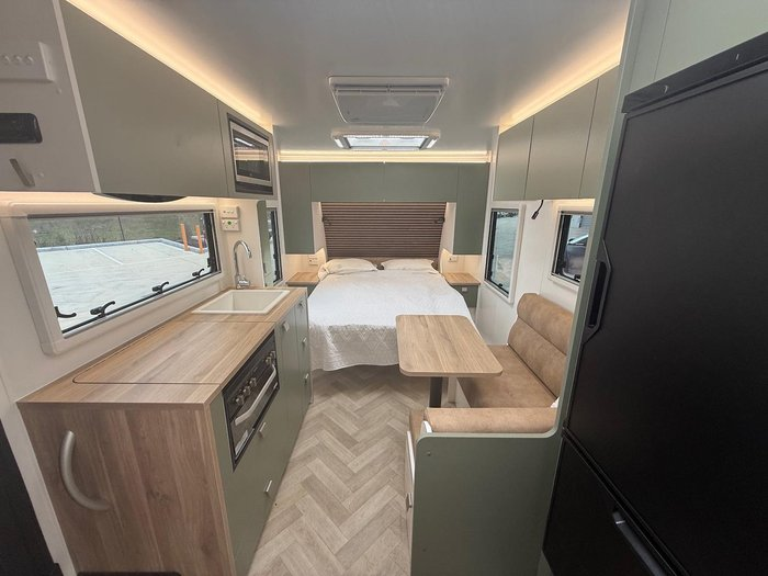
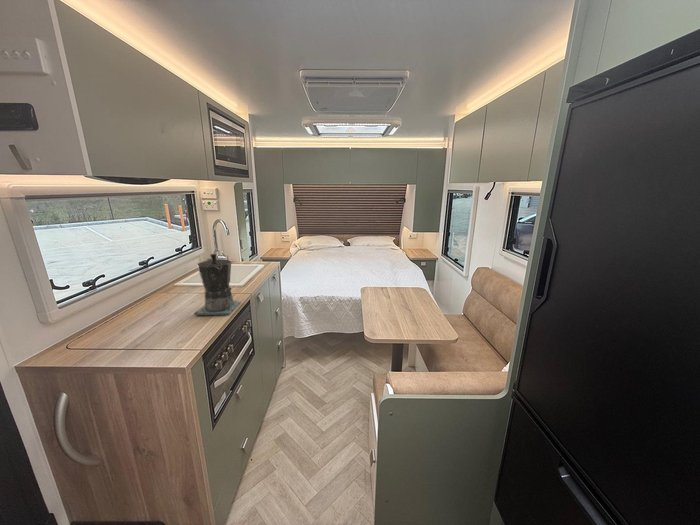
+ coffee maker (216, 281)
